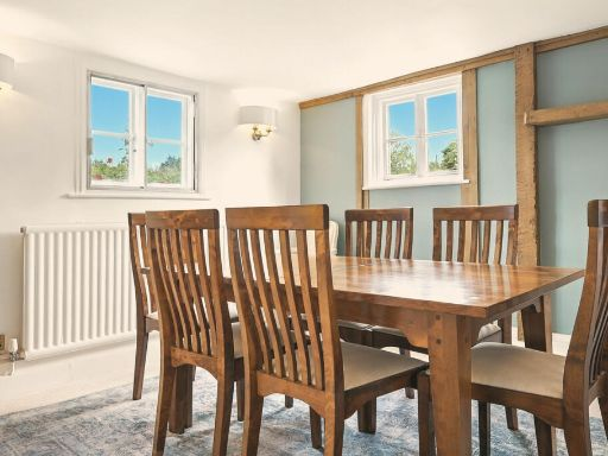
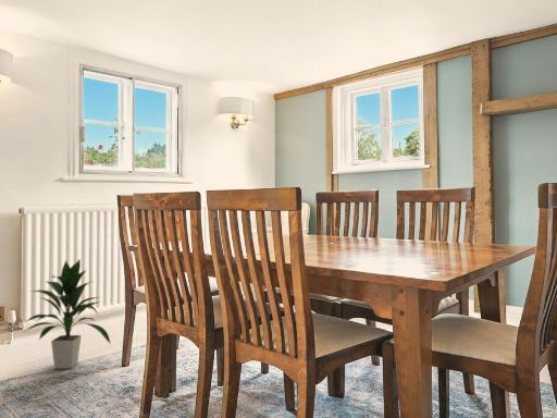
+ indoor plant (69, 314)
